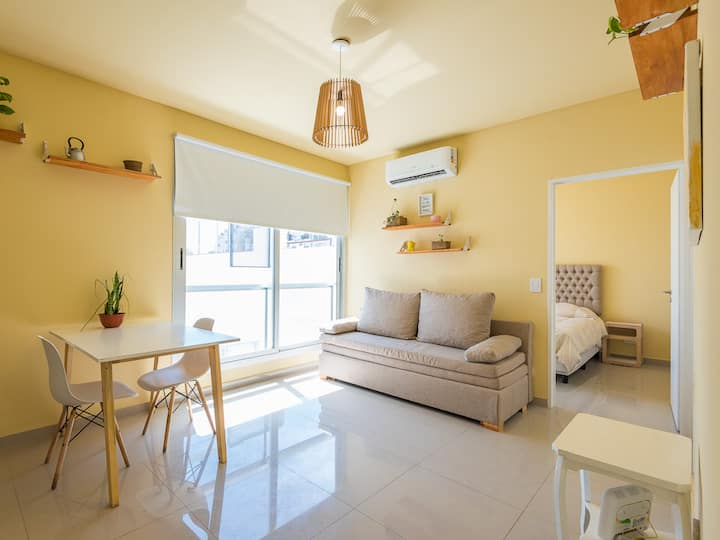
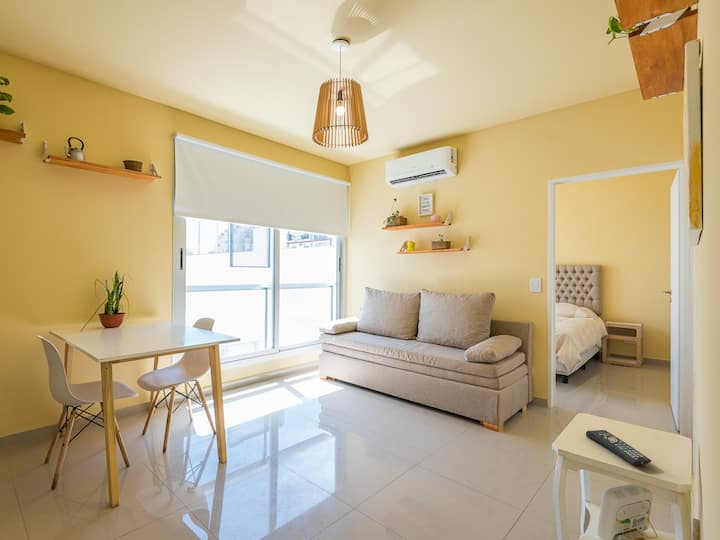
+ remote control (615, 445)
